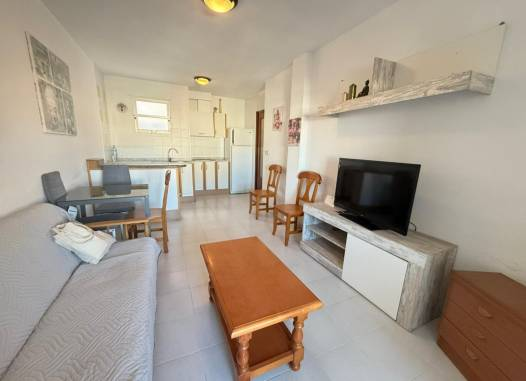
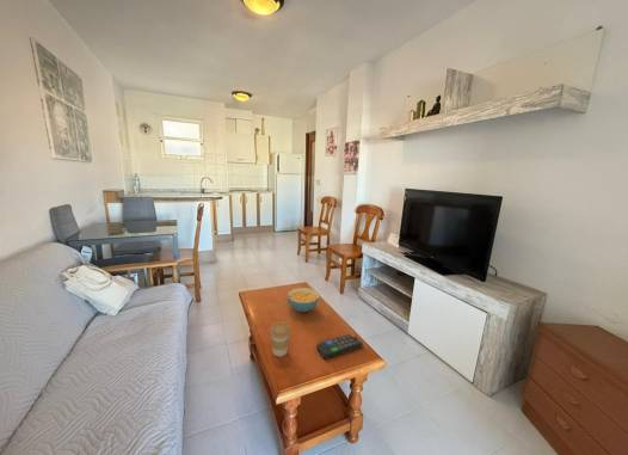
+ coffee cup (279, 339)
+ cereal bowl (302, 302)
+ remote control (339, 345)
